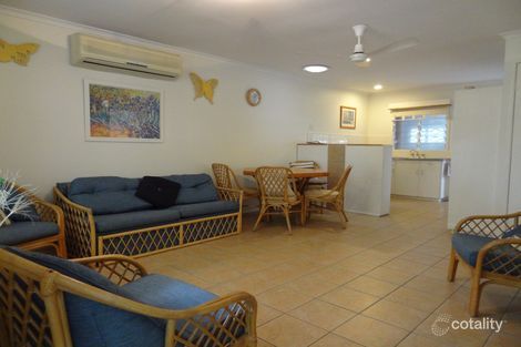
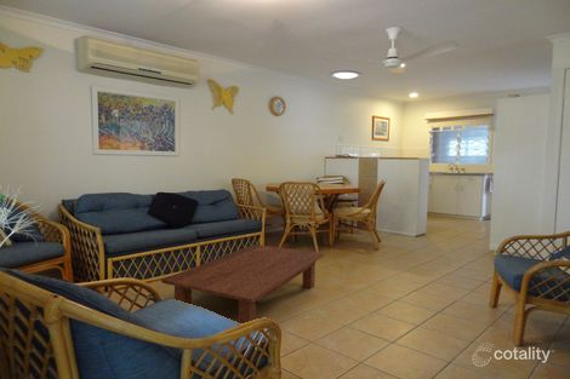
+ coffee table (252, 282)
